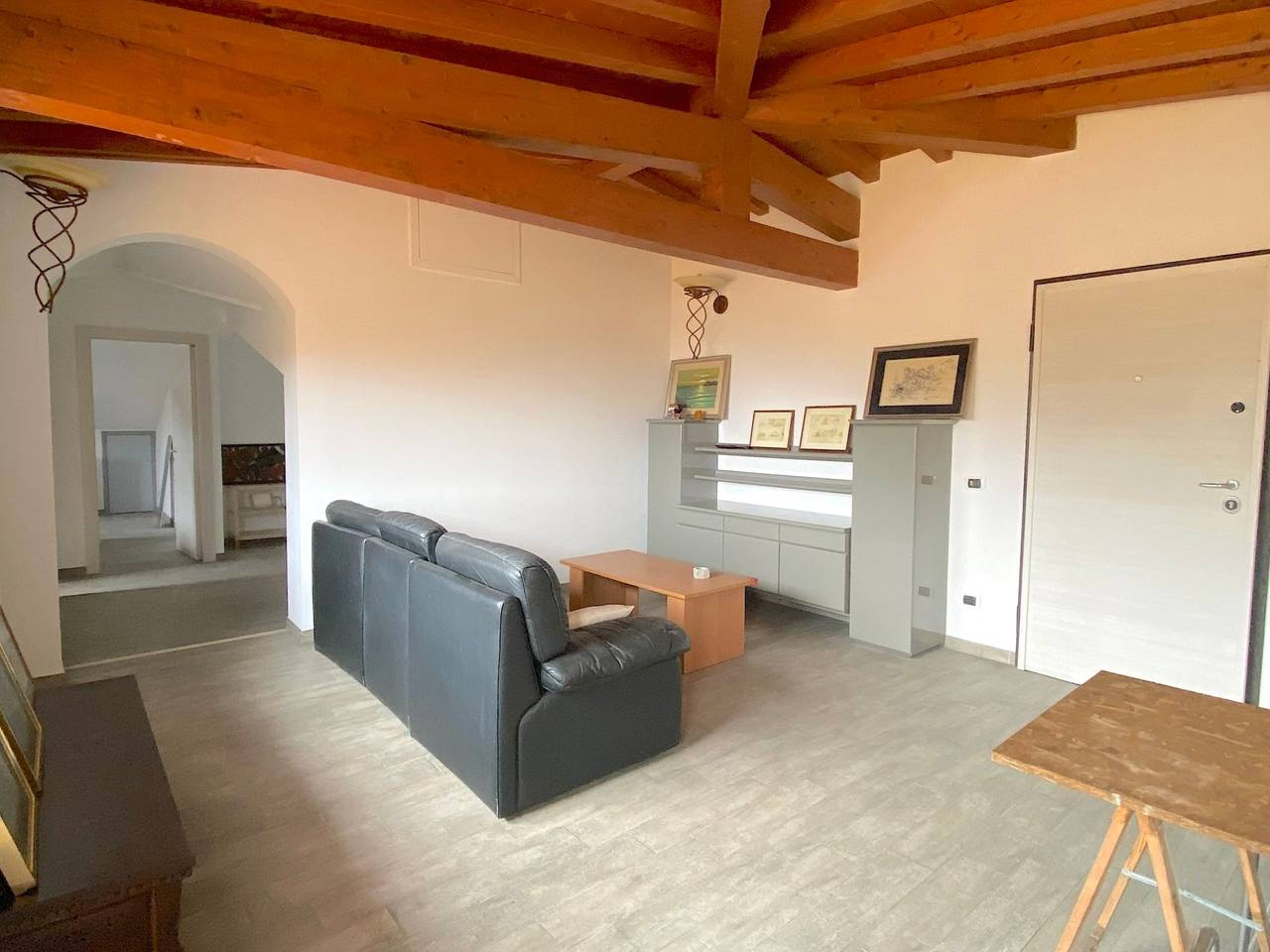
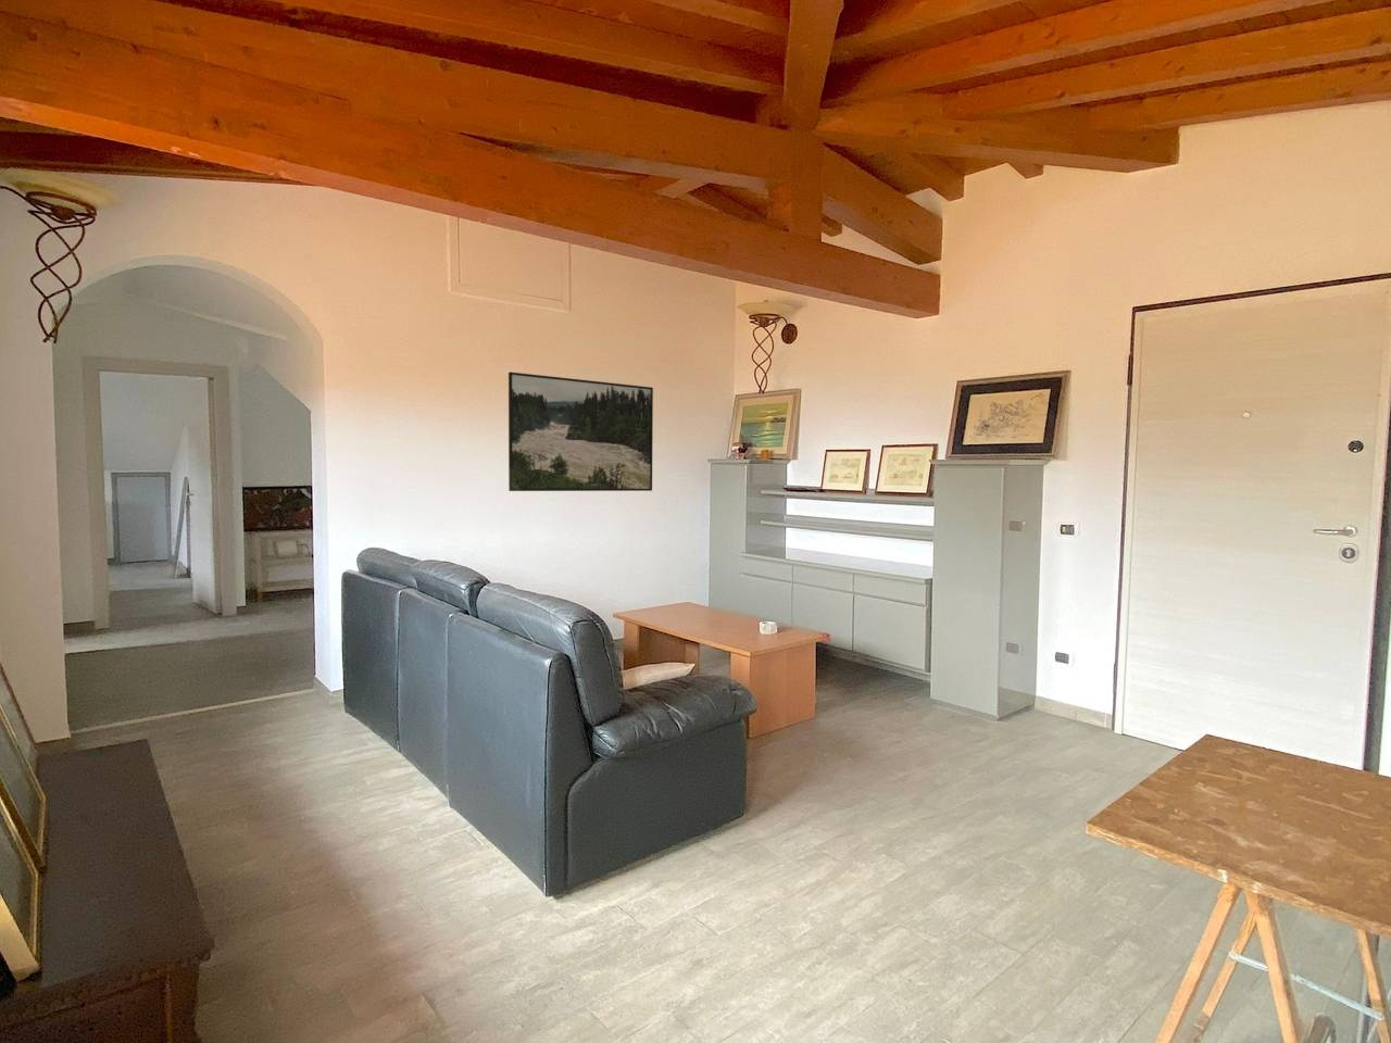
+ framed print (585, 436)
